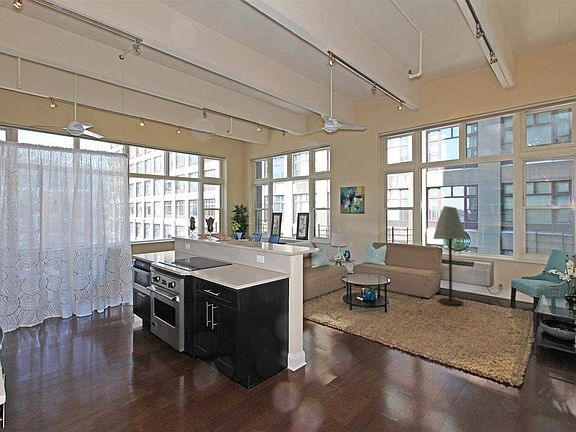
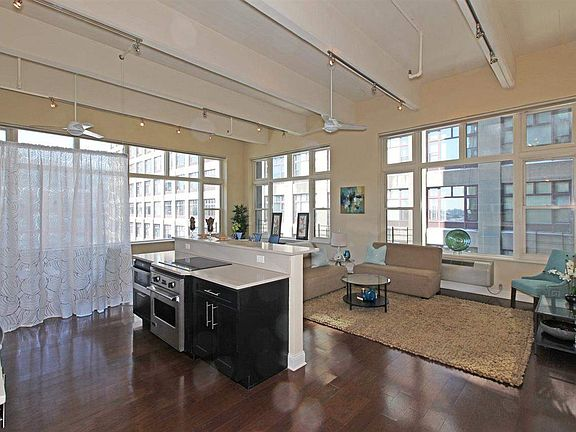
- floor lamp (450, 254)
